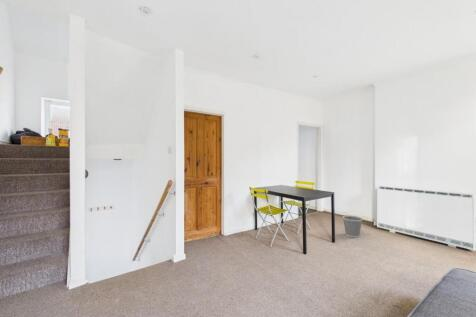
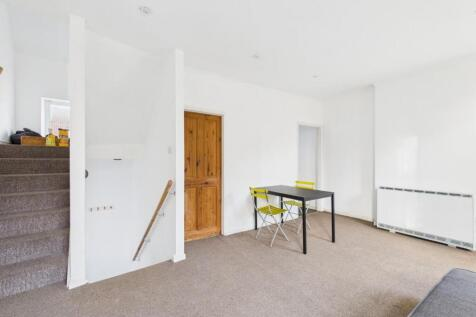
- wastebasket (352, 226)
